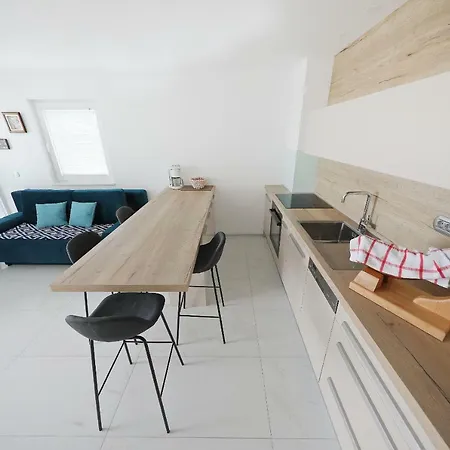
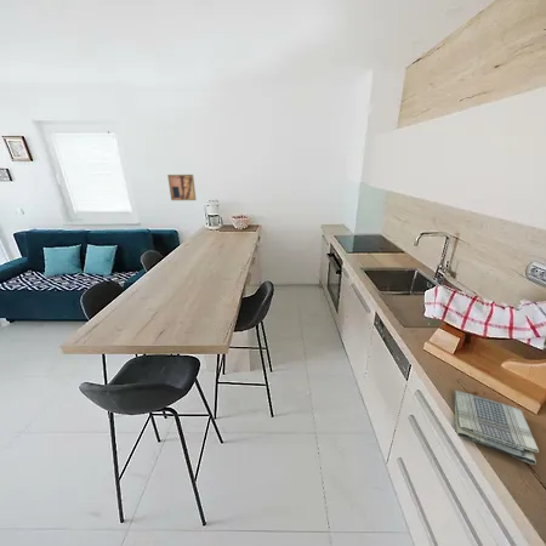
+ wall art (182, 187)
+ dish towel (490, 421)
